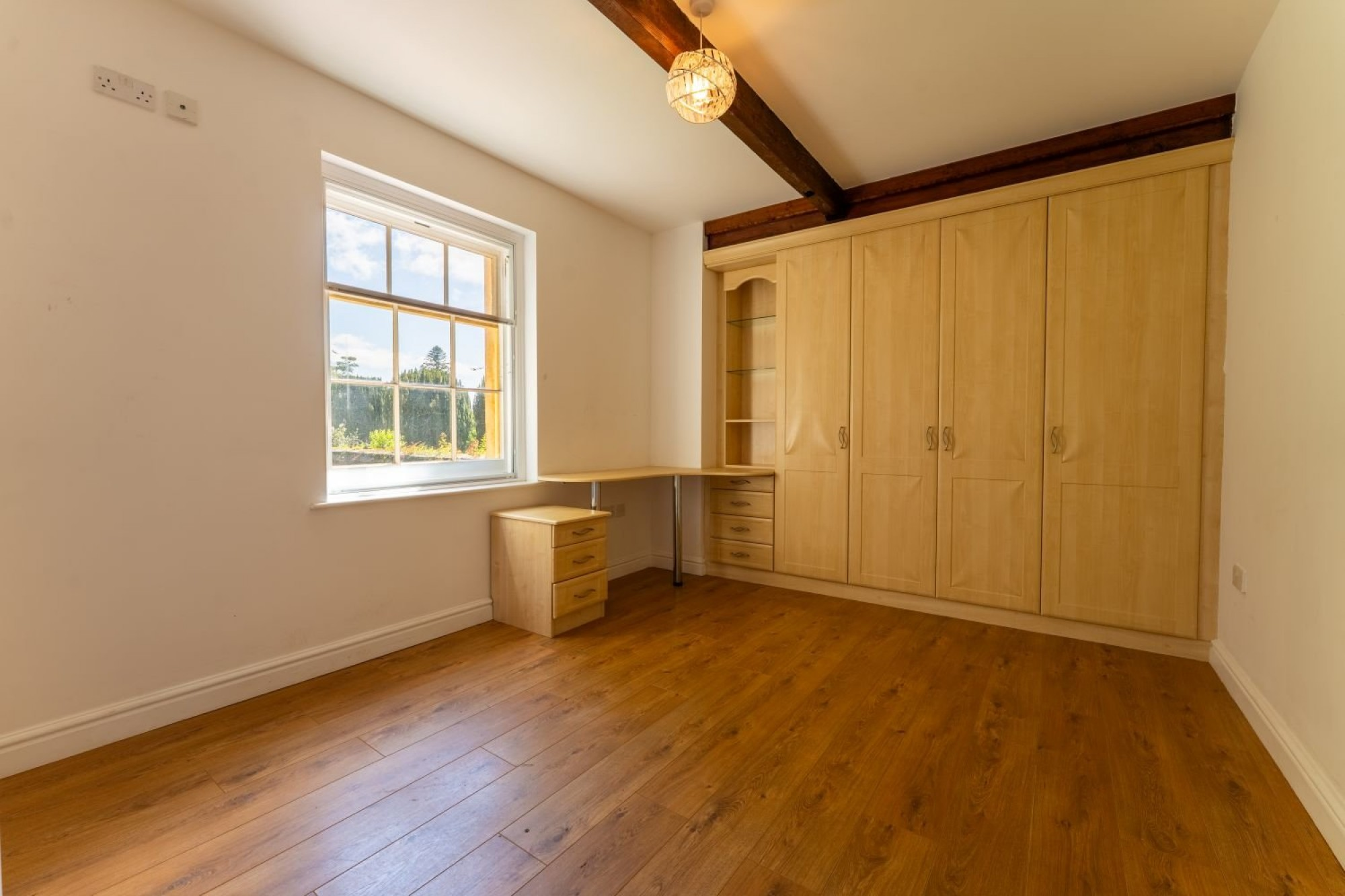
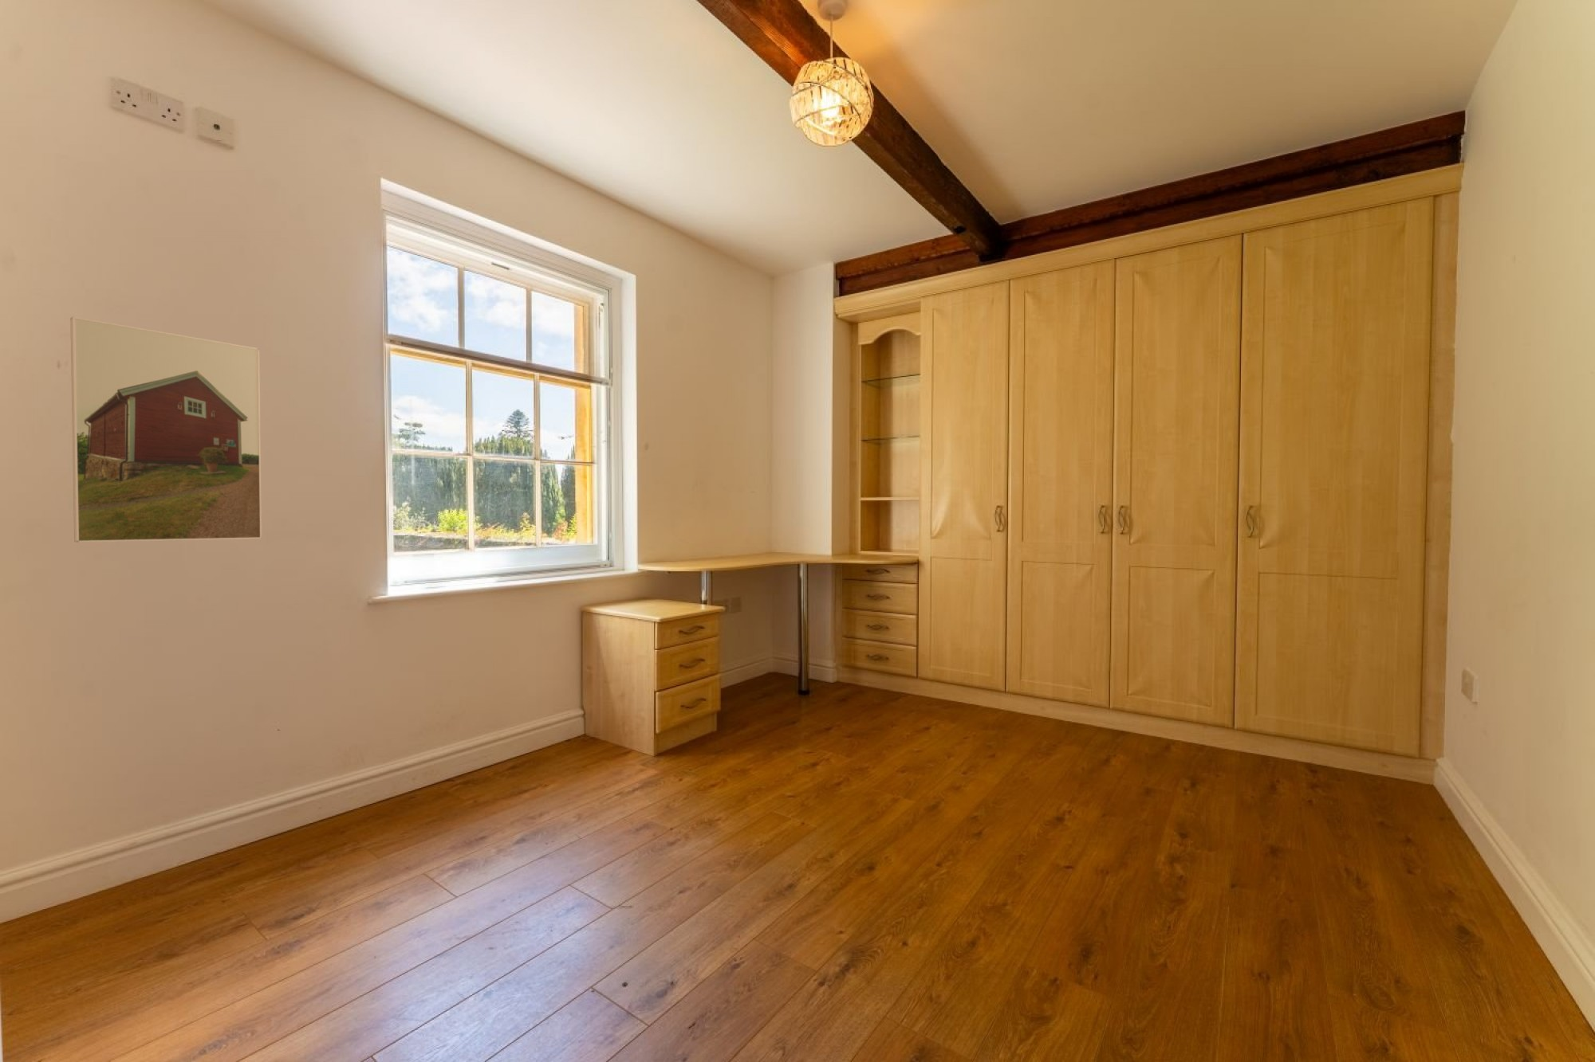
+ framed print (174, 437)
